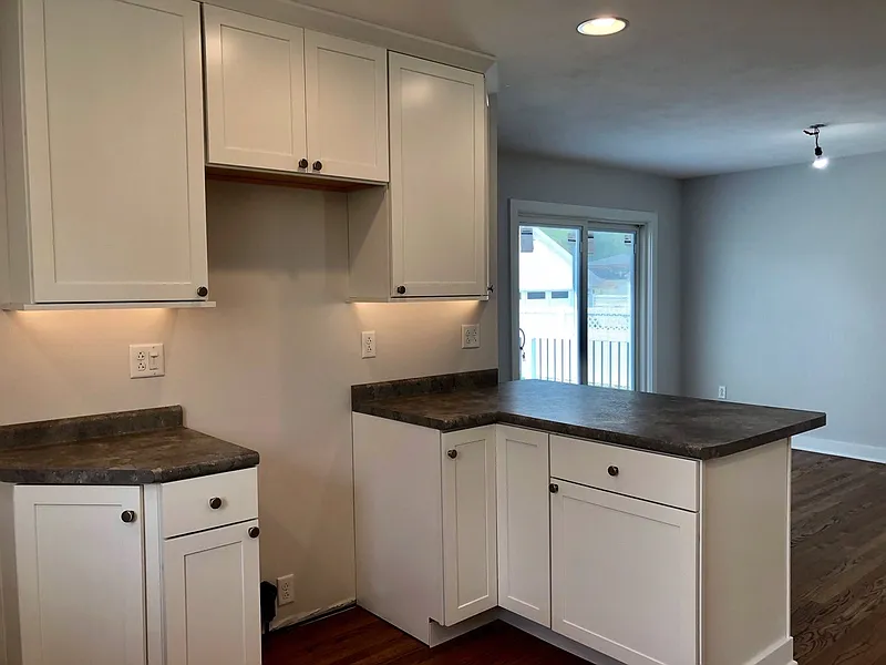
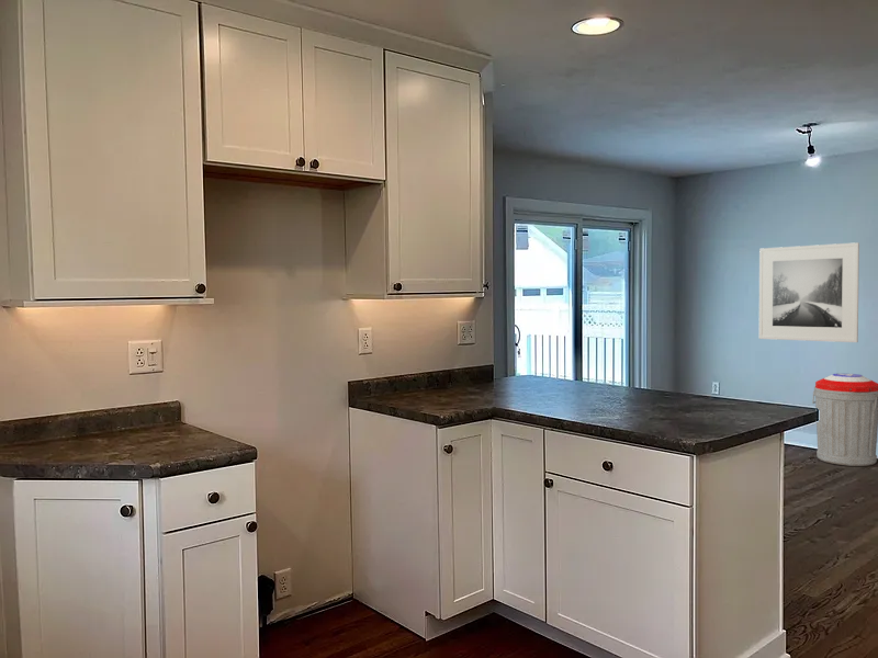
+ trash can (846, 417)
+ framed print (806, 293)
